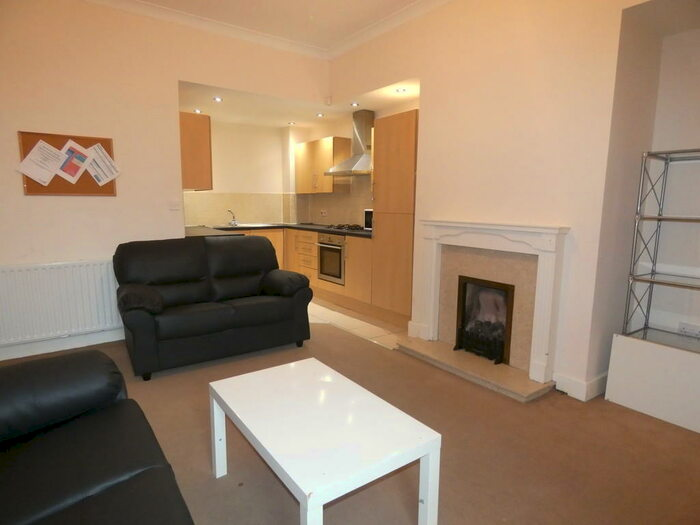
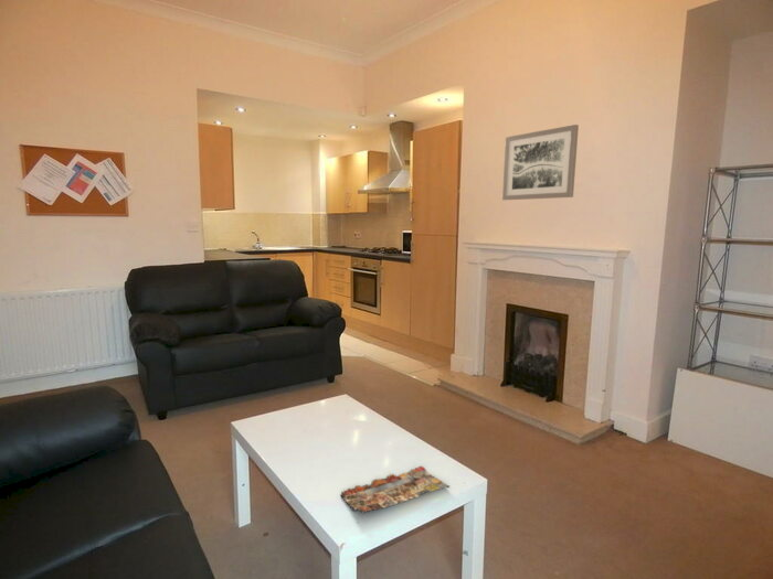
+ wall art (537, 165)
+ magazine (394, 486)
